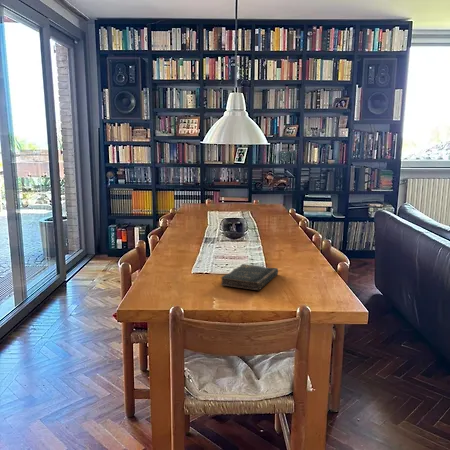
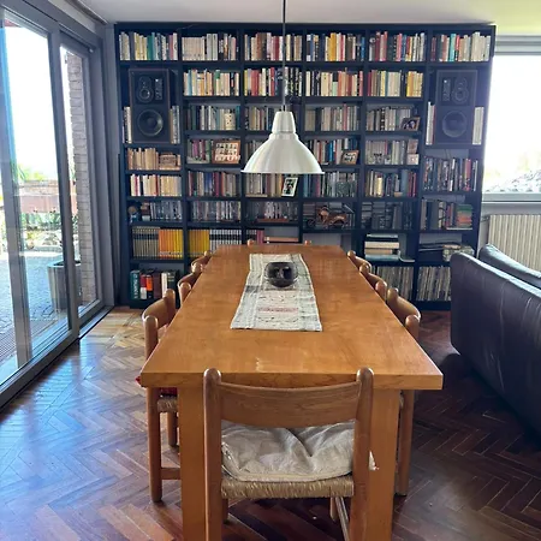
- bible (250, 276)
